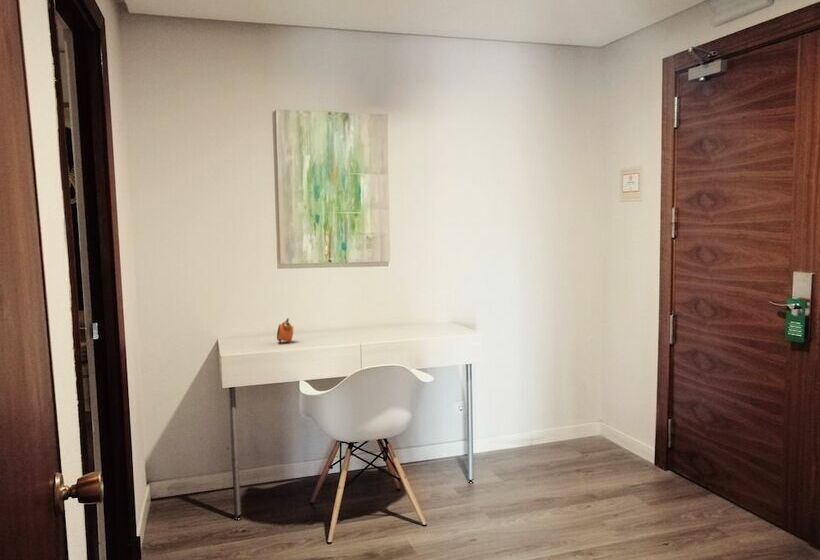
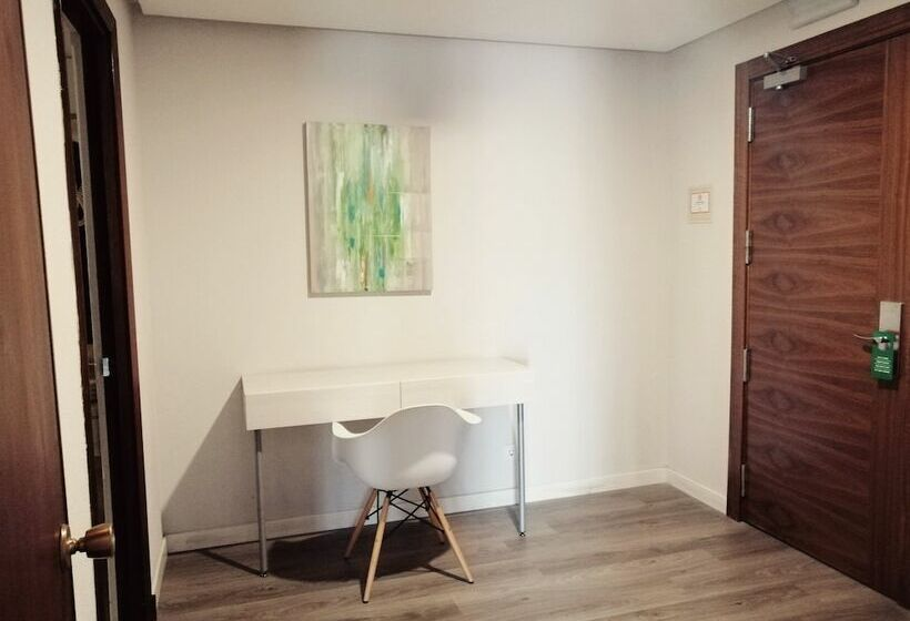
- alarm clock (285, 330)
